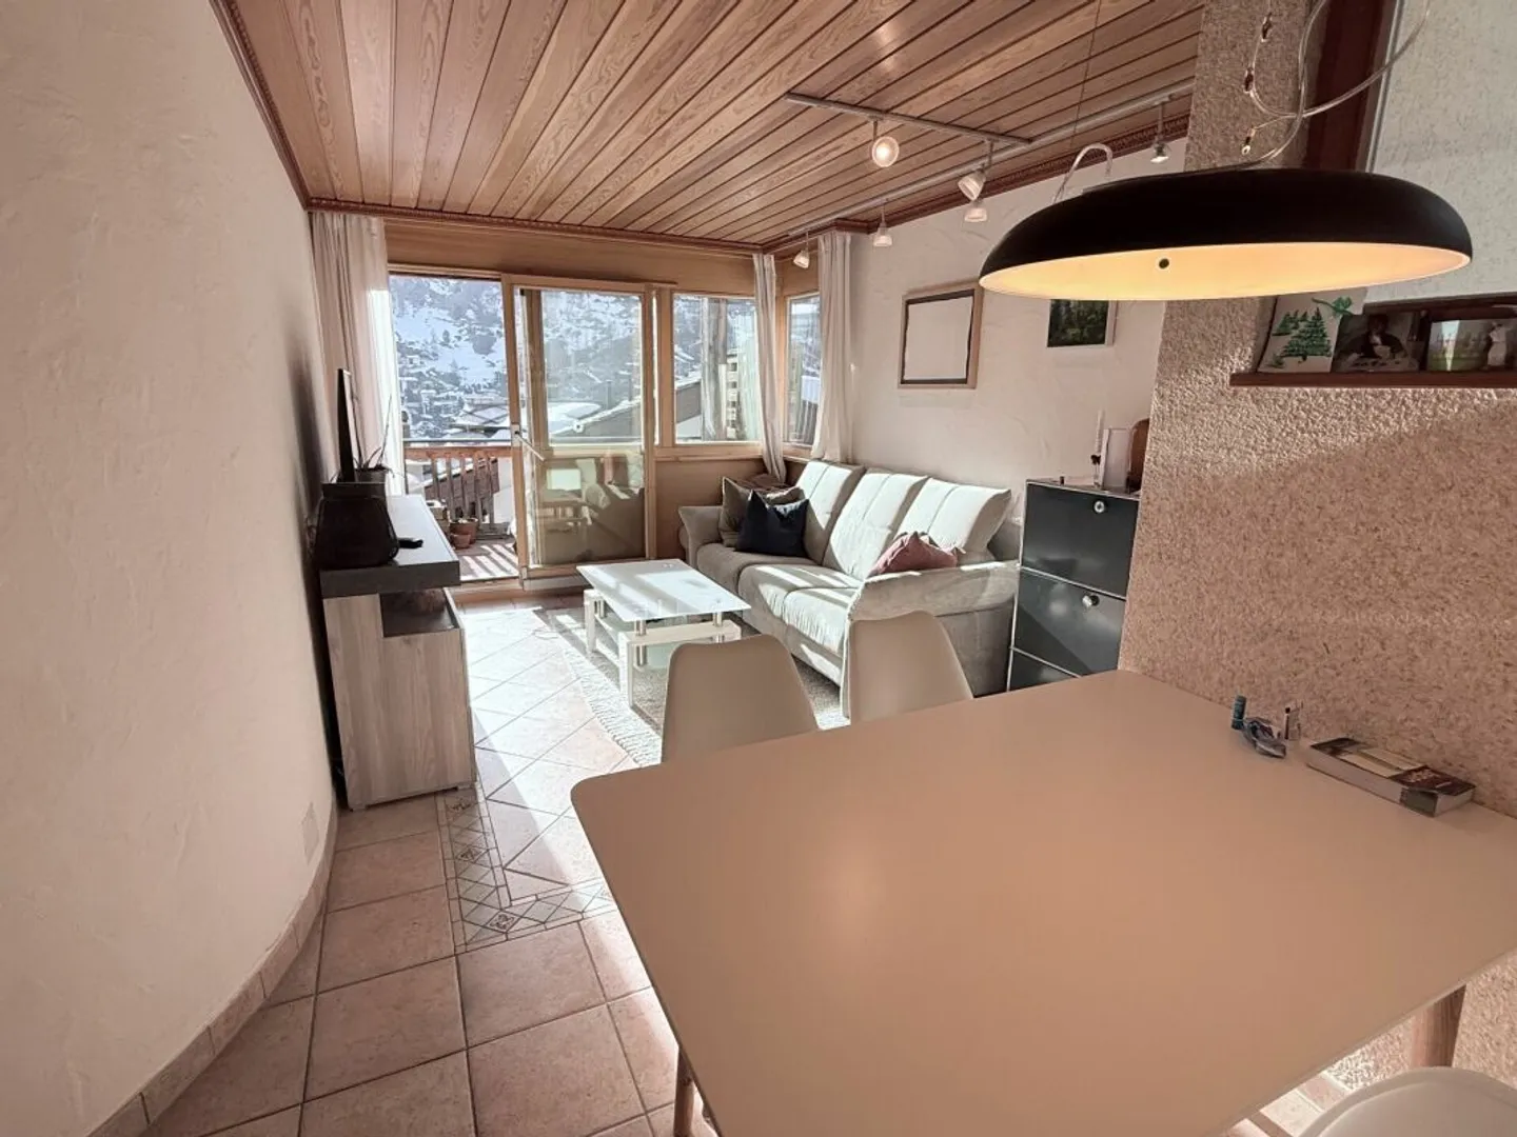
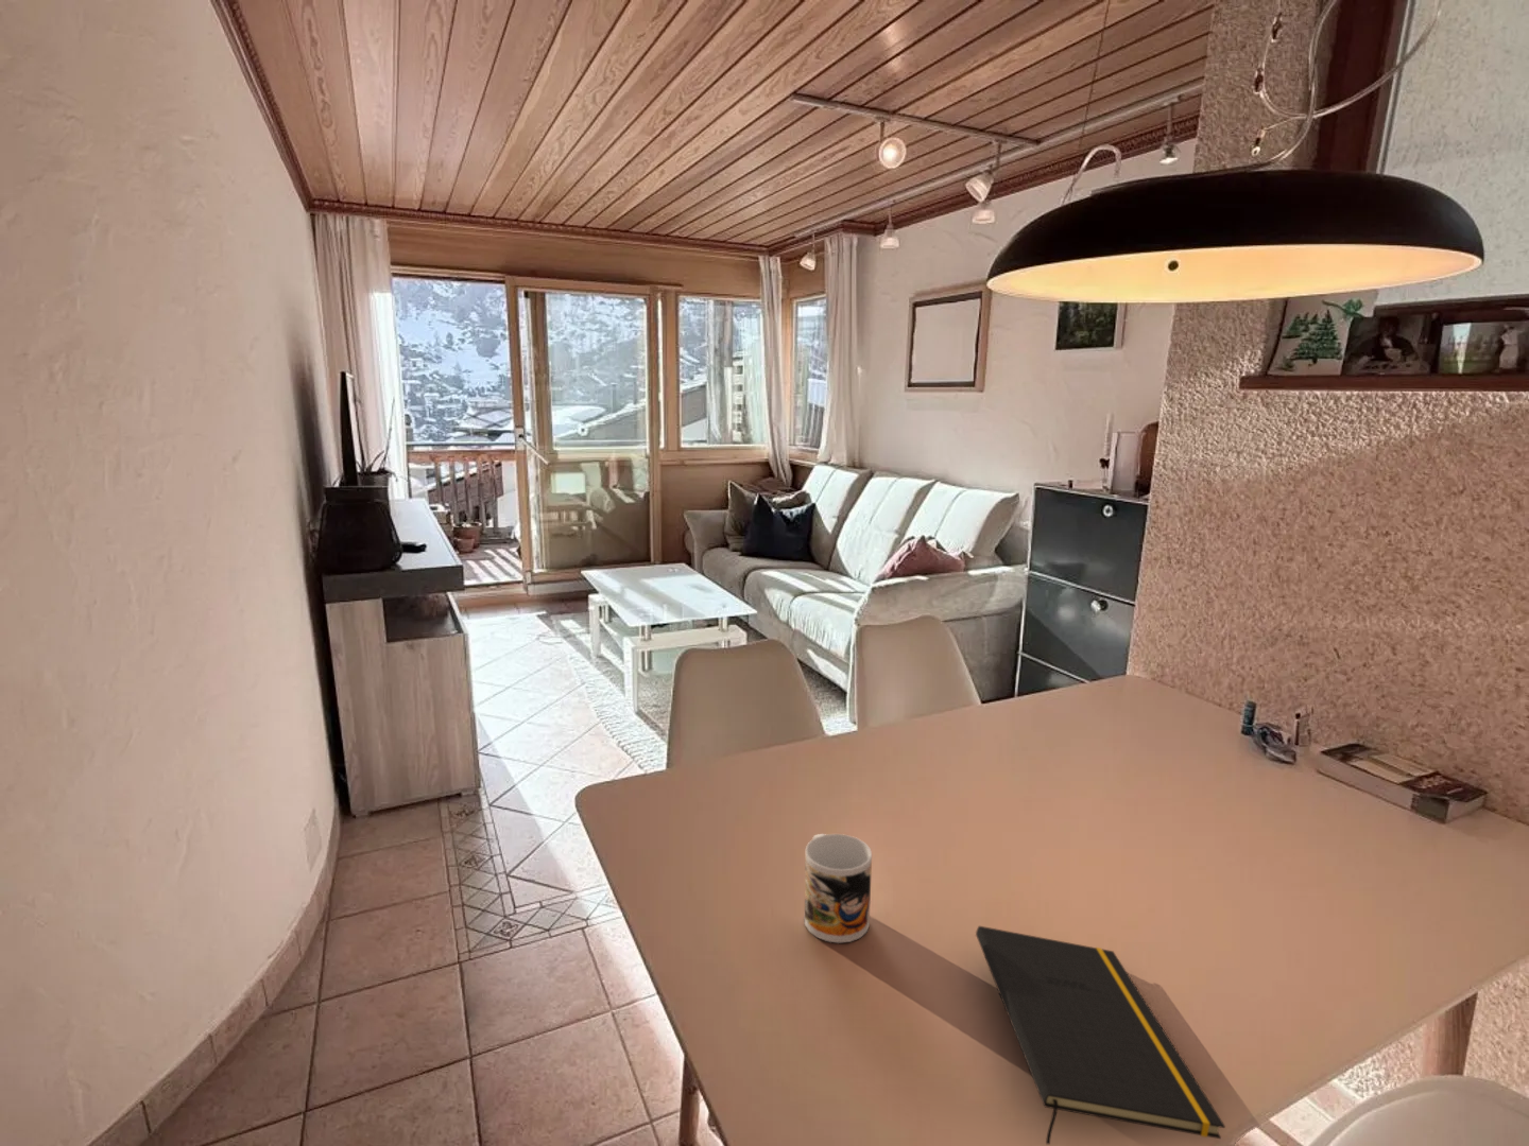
+ mug (832, 878)
+ notepad (1084, 1017)
